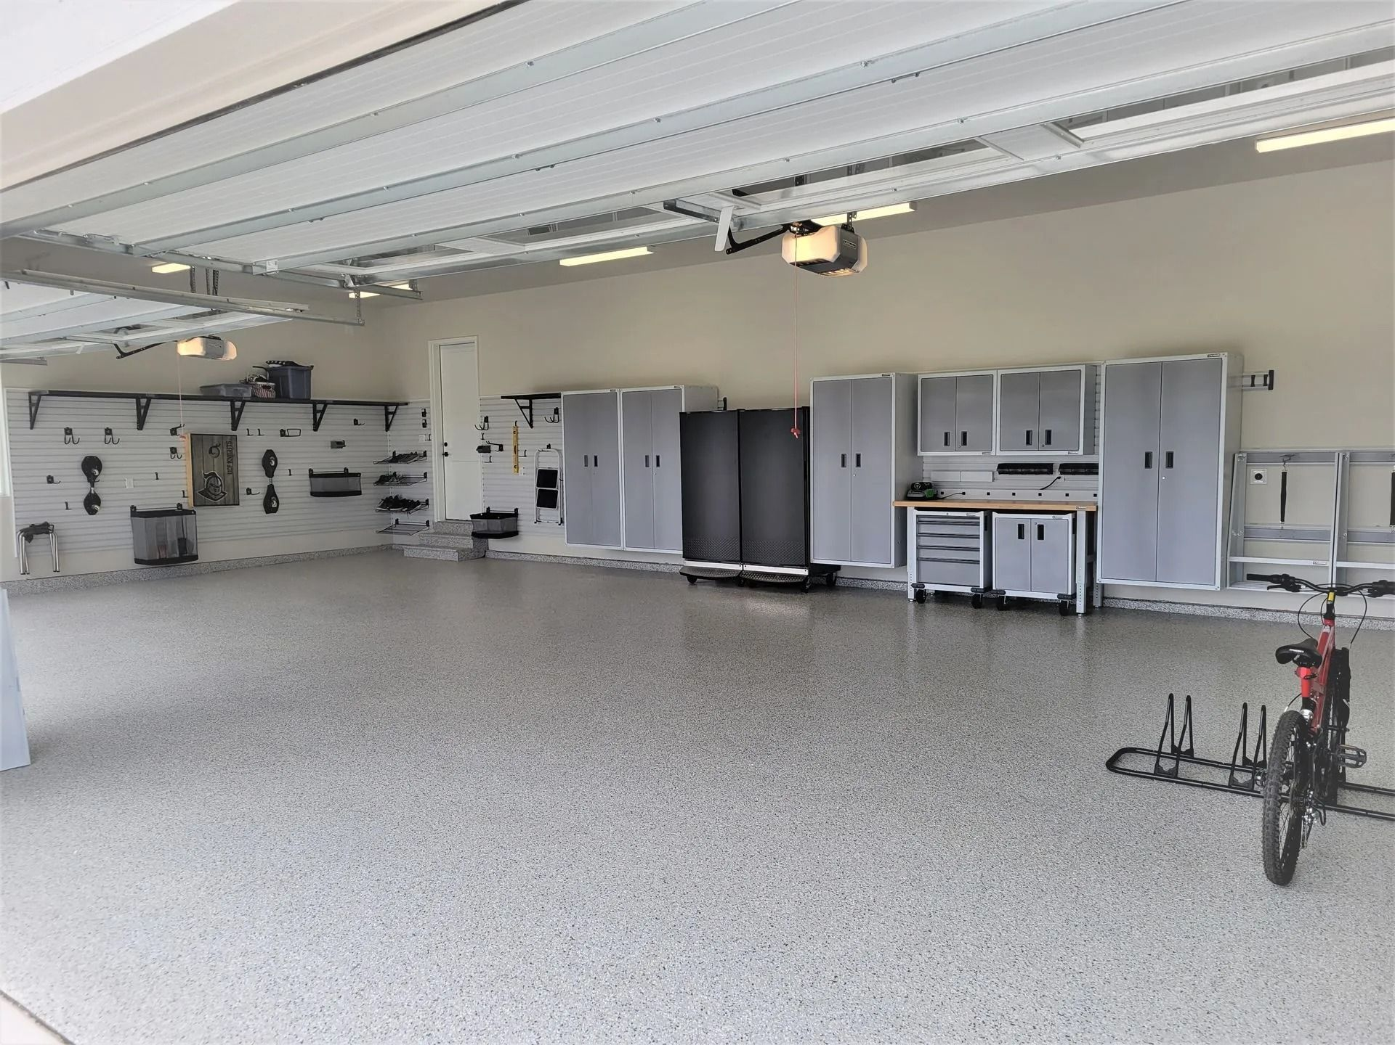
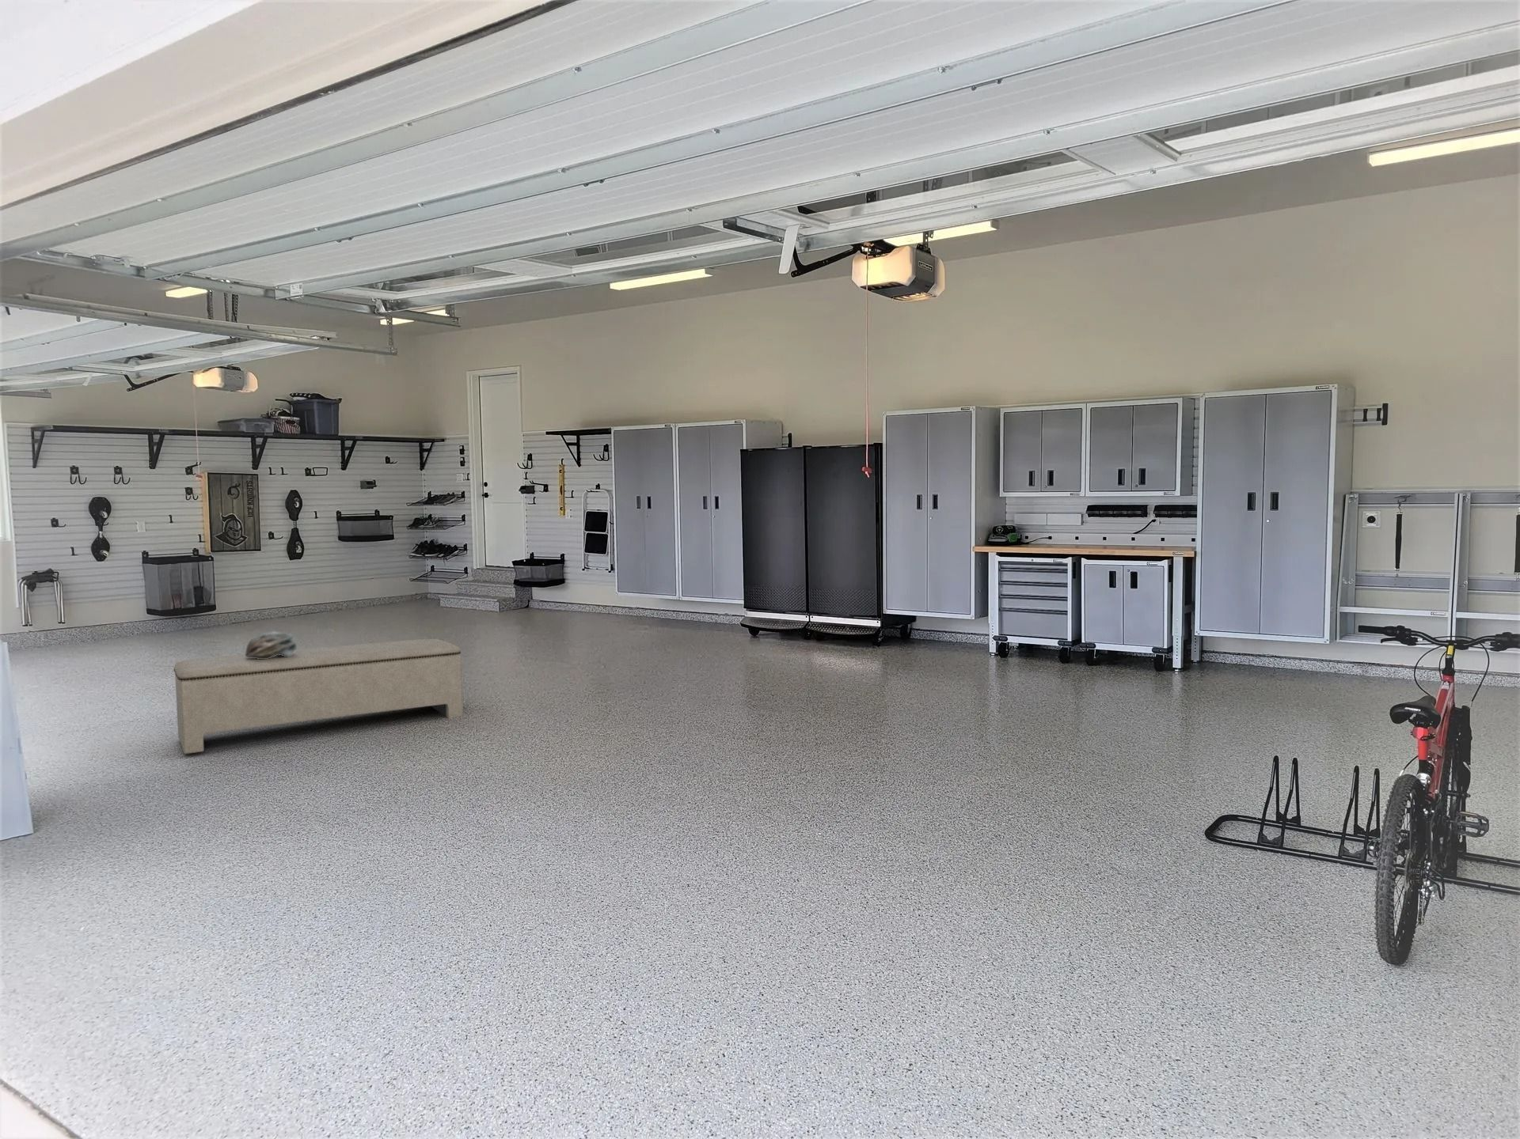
+ bench (324, 689)
+ bicycle helmet (270, 642)
